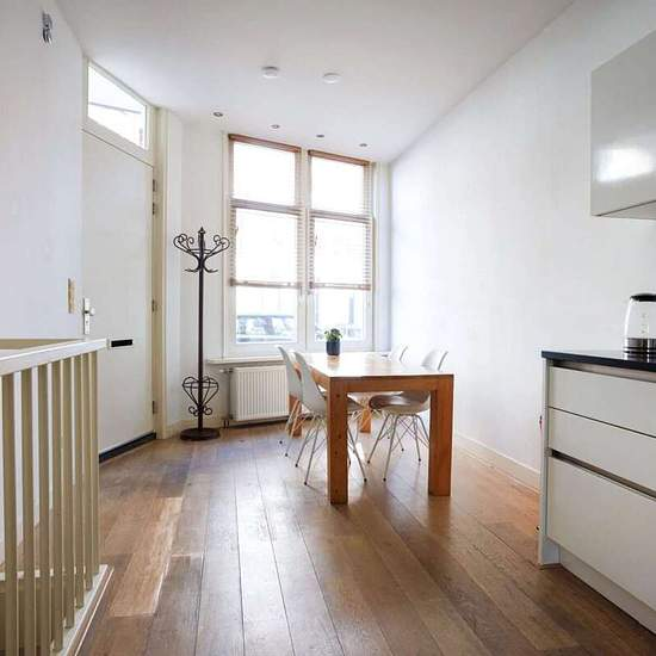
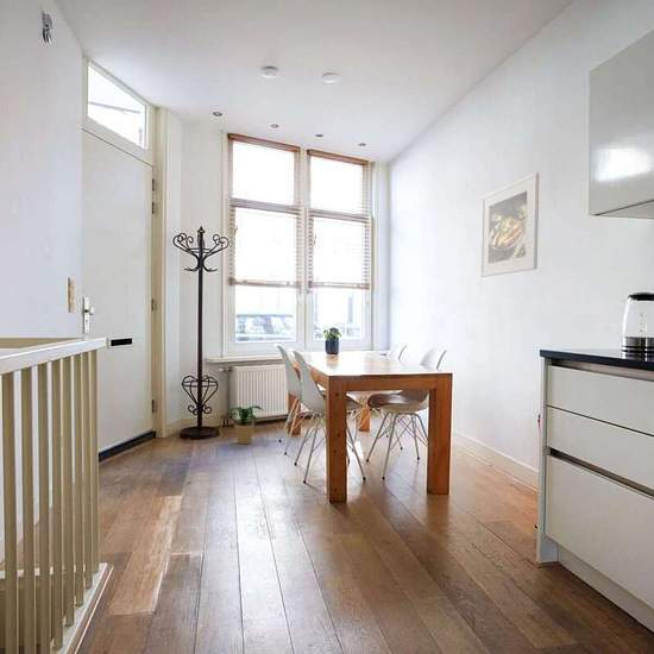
+ potted plant (244, 423)
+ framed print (507, 229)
